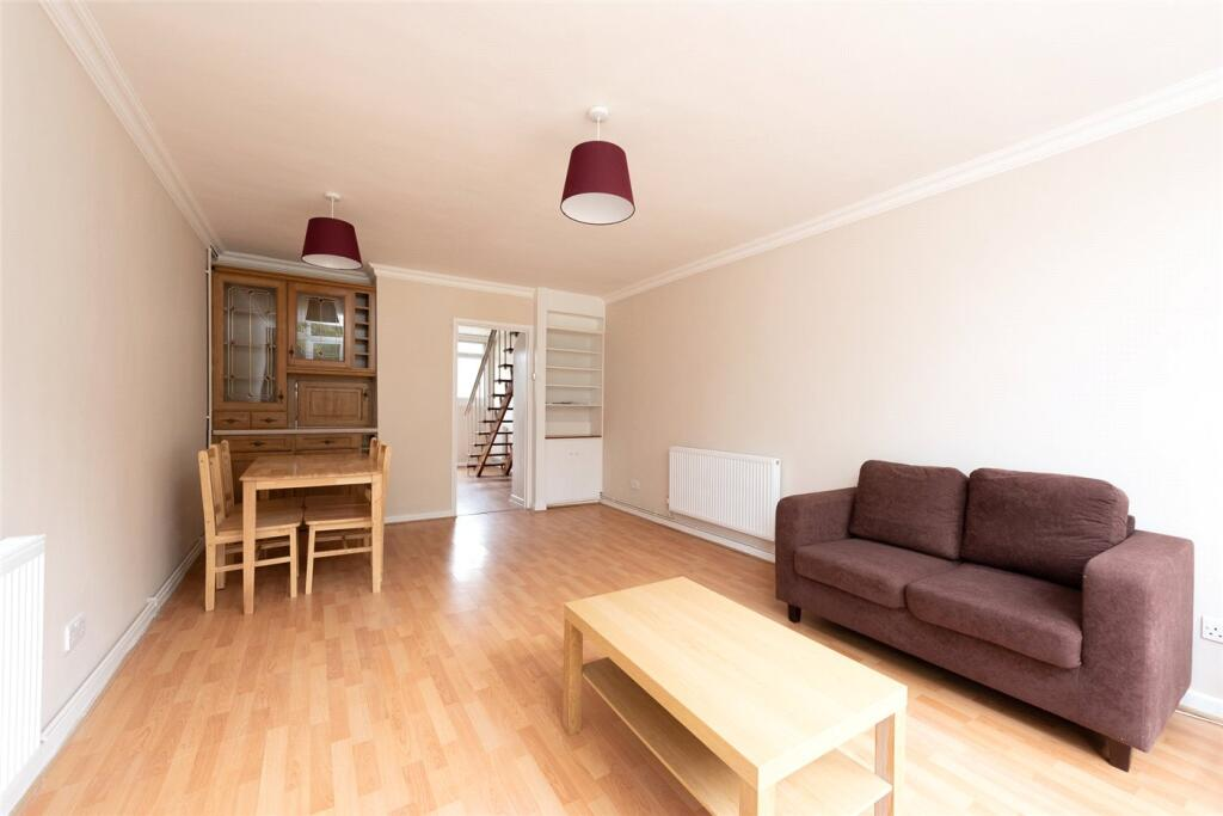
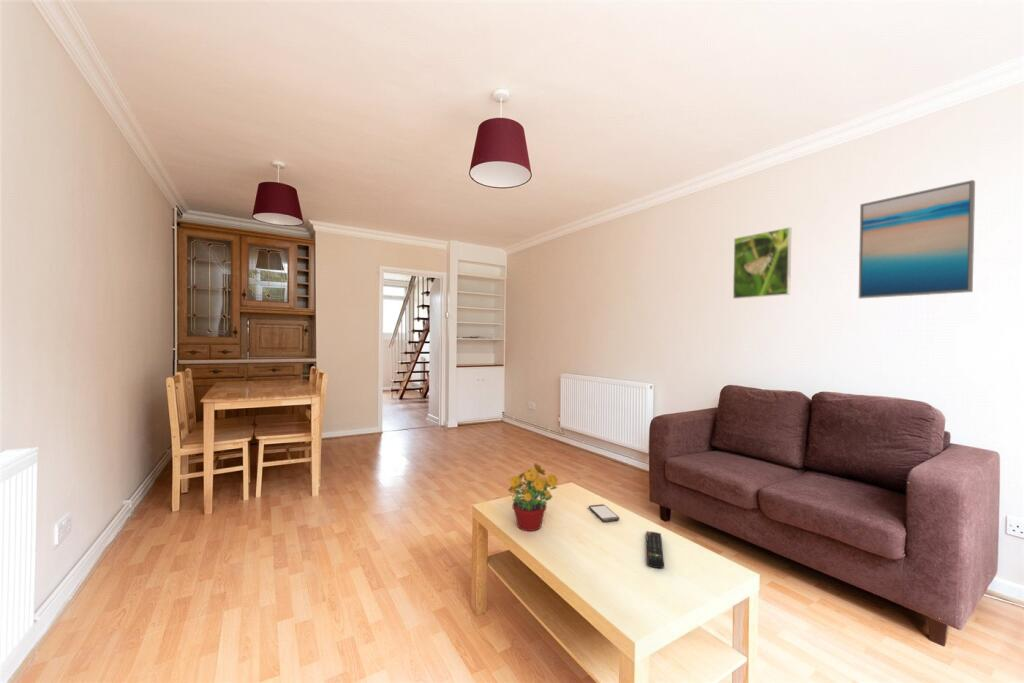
+ smartphone (603, 512)
+ remote control (654, 548)
+ wall art (912, 244)
+ flowerpot (532, 496)
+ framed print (760, 265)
